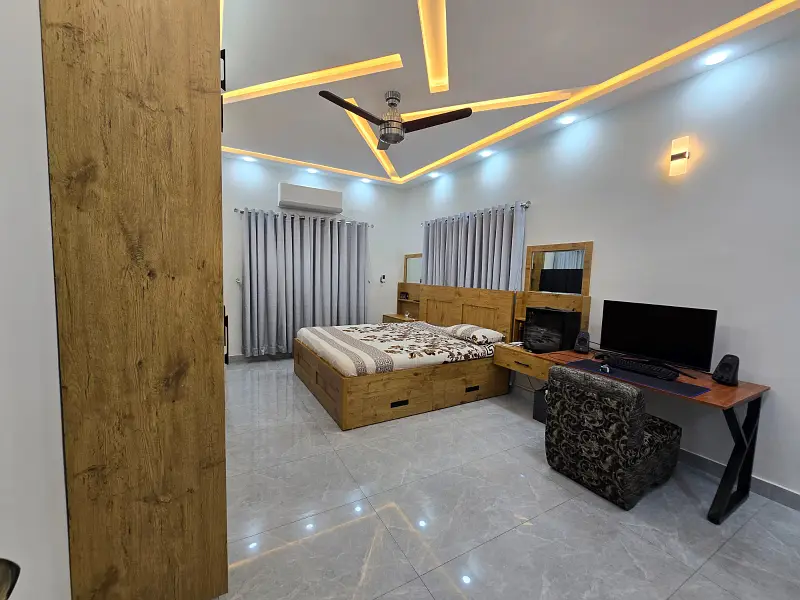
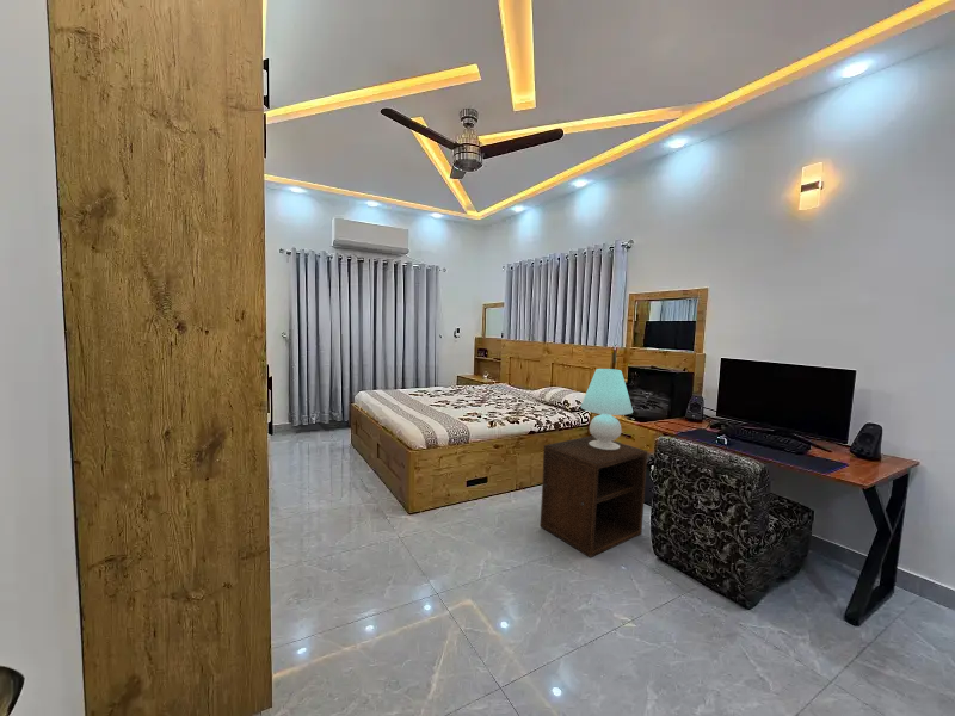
+ table lamp (606, 407)
+ nightstand (592, 489)
